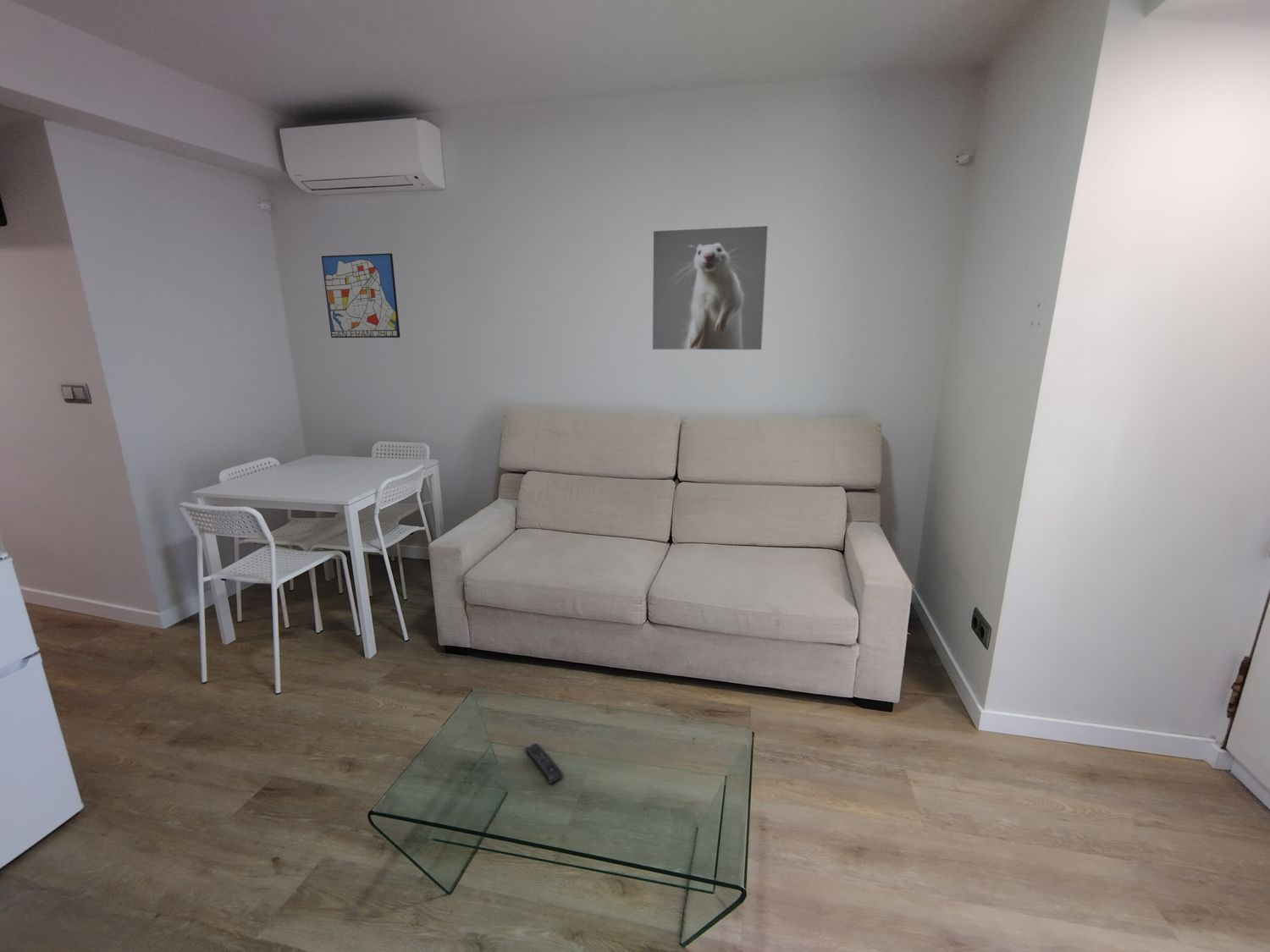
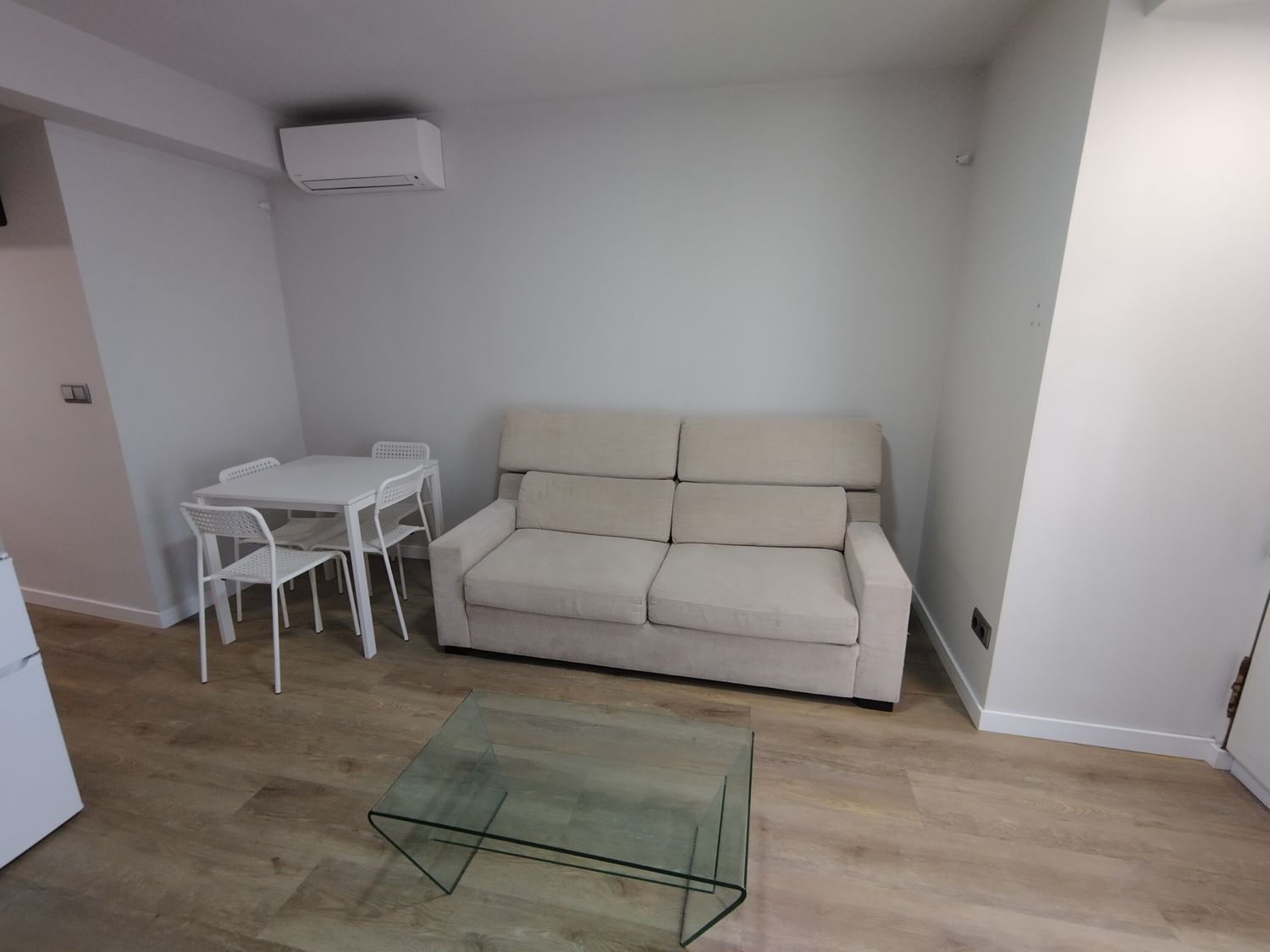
- remote control (542, 760)
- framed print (707, 290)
- wall art (361, 296)
